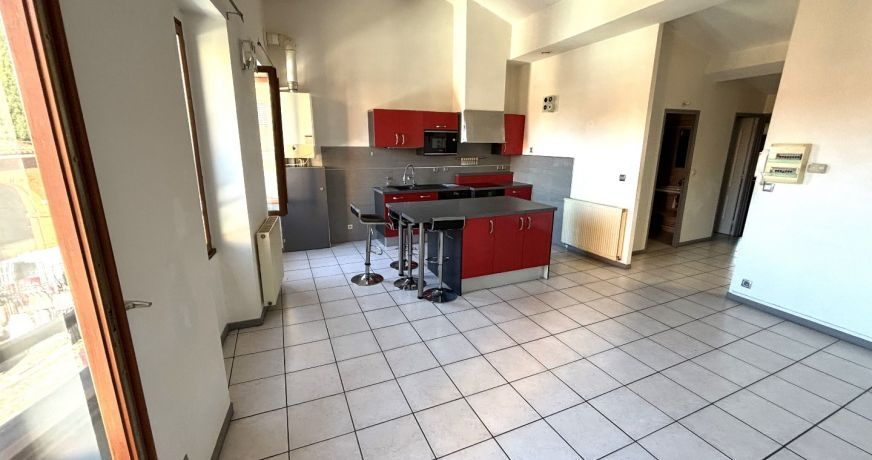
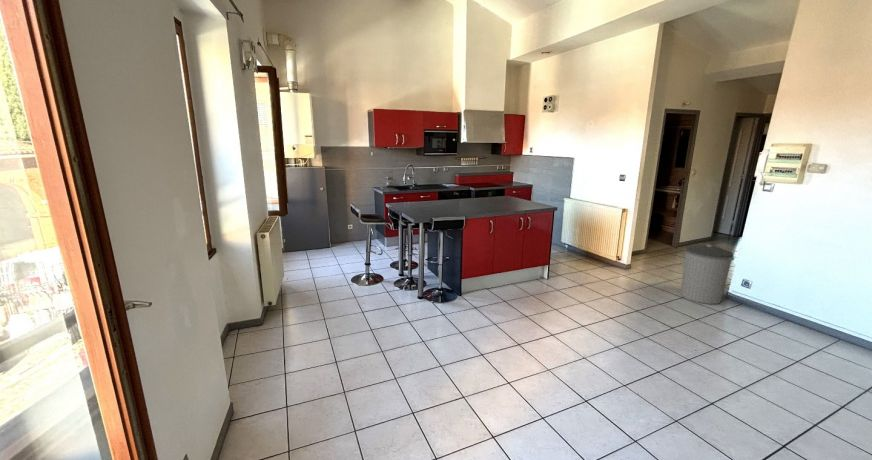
+ trash can (705, 271)
